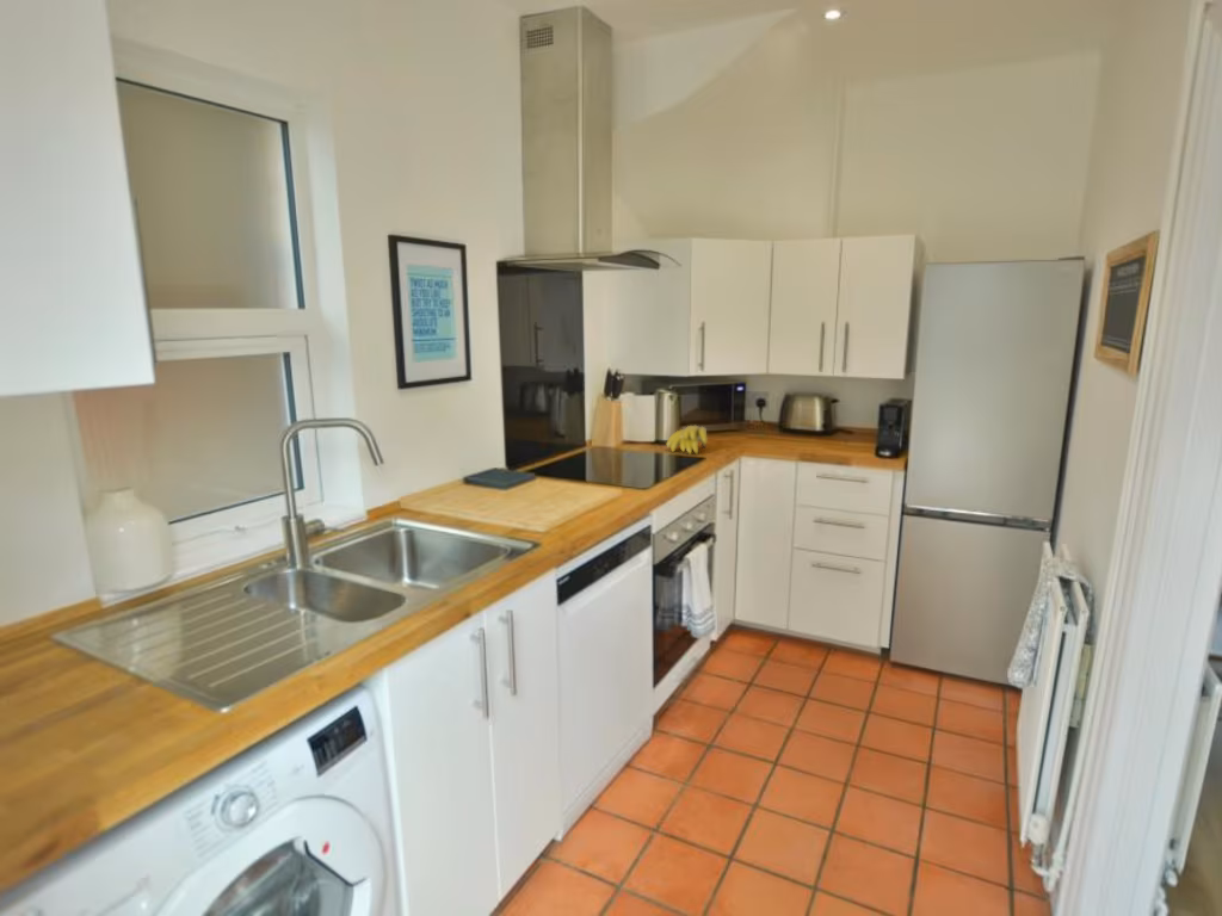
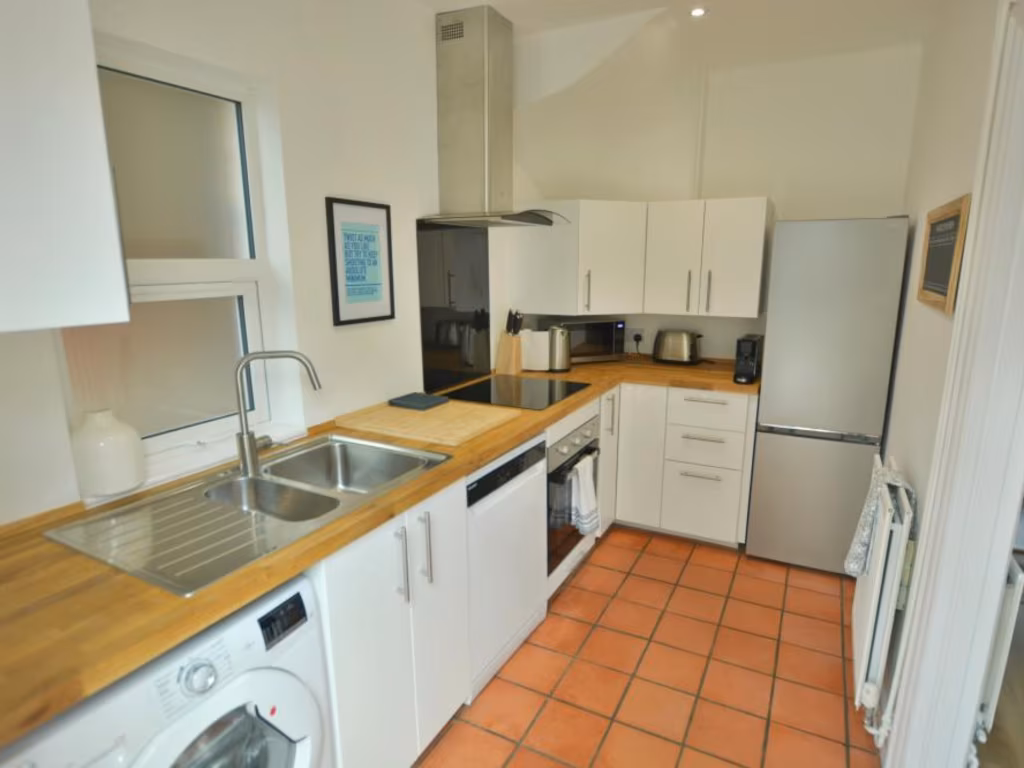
- banana (695, 438)
